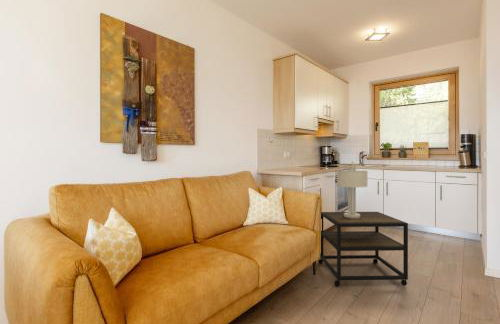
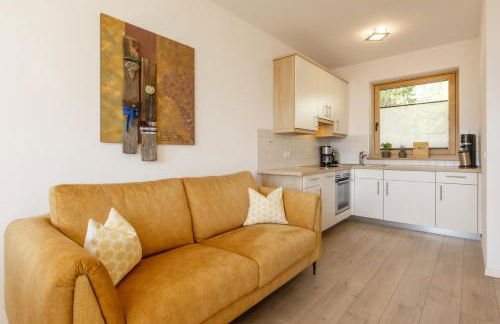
- table lamp (351, 188)
- side table (358, 245)
